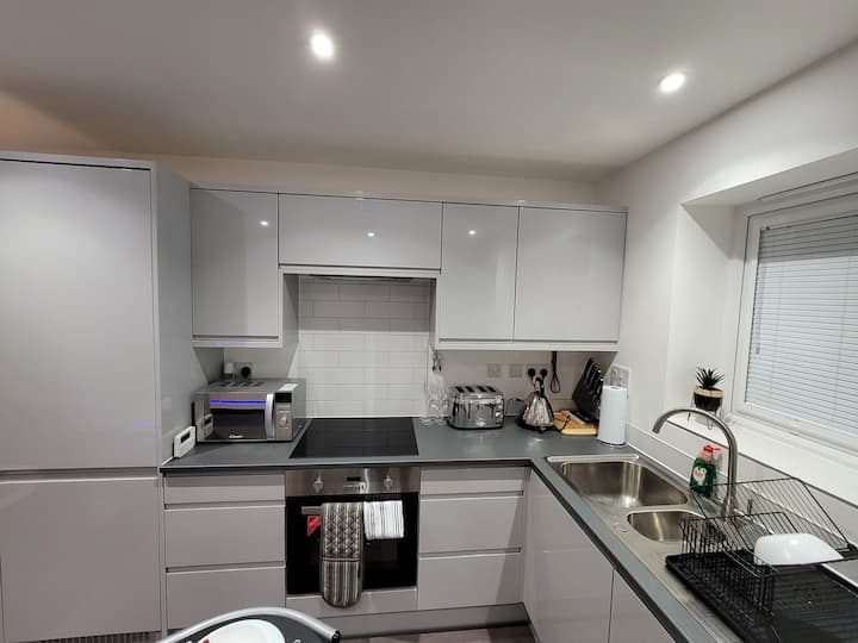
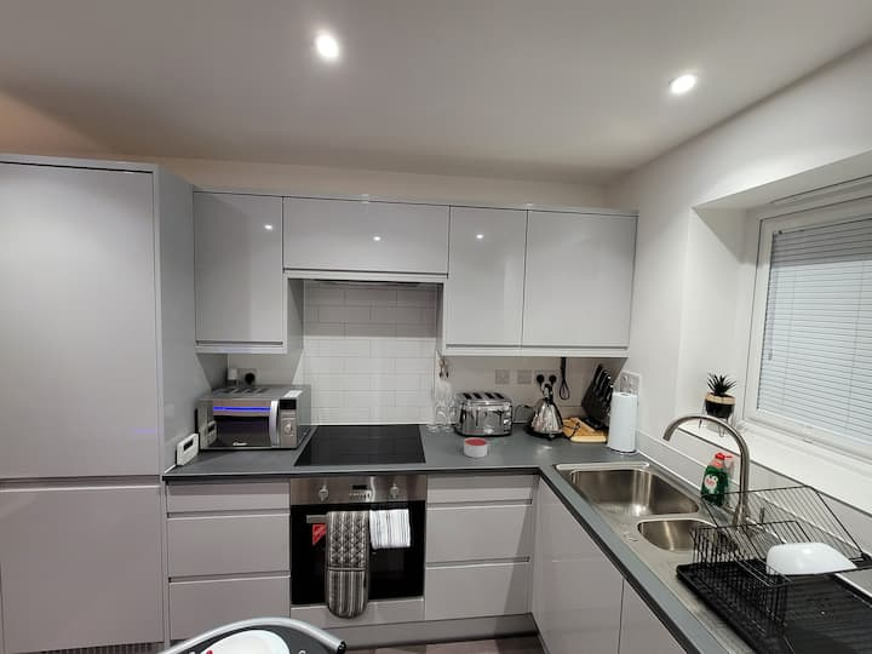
+ candle (475, 447)
